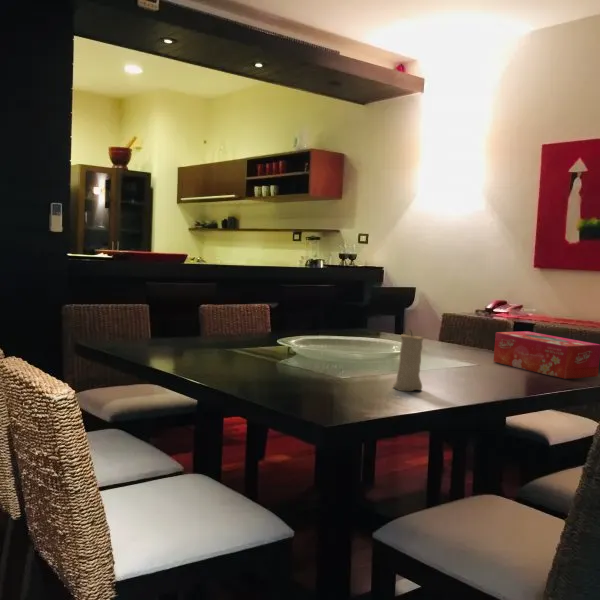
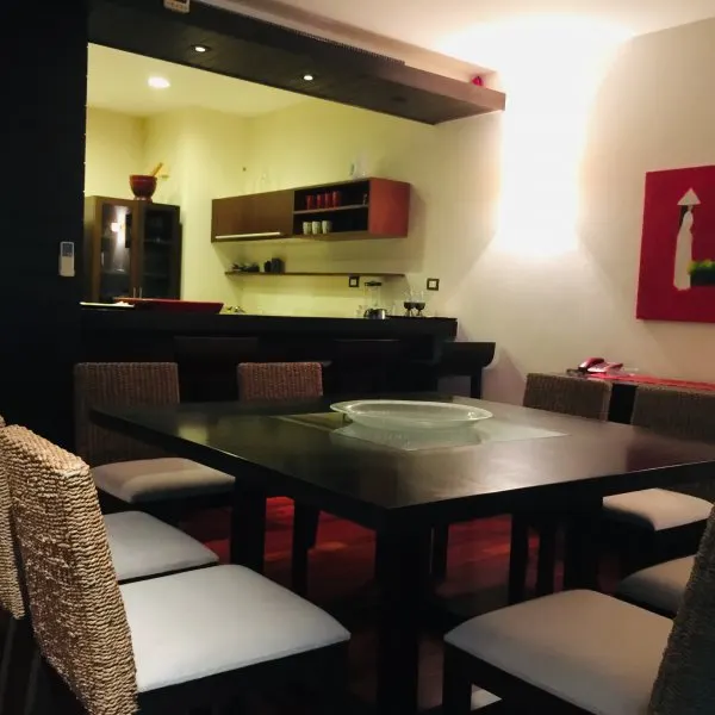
- candle (409, 359)
- tissue box (544, 353)
